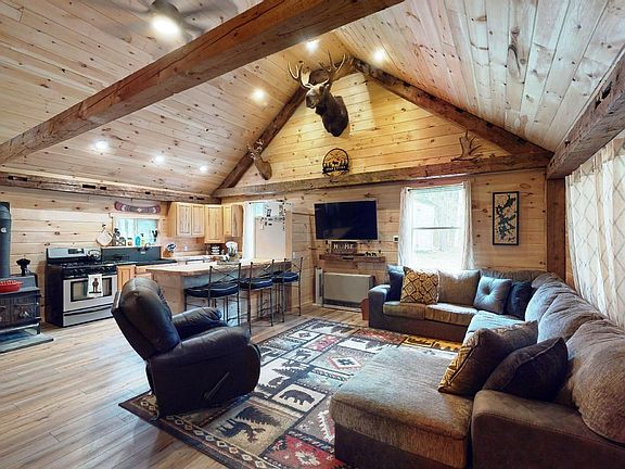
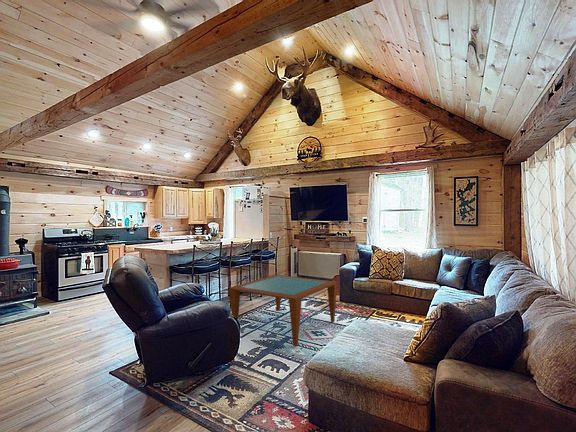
+ coffee table (289, 304)
